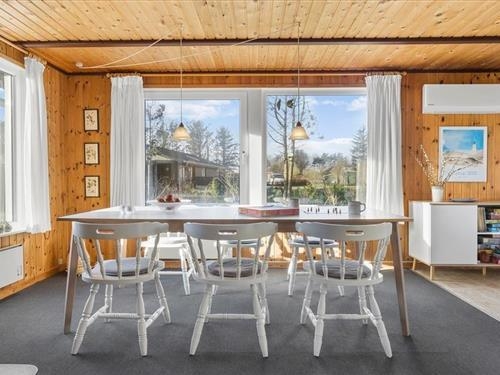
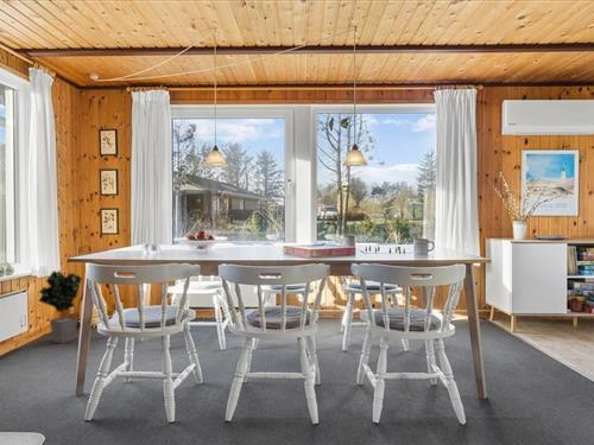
+ potted plant (59, 305)
